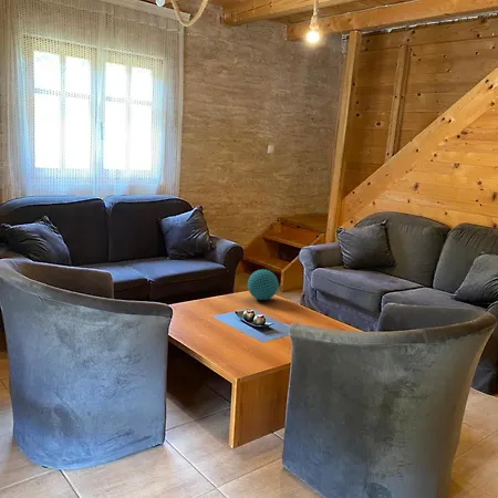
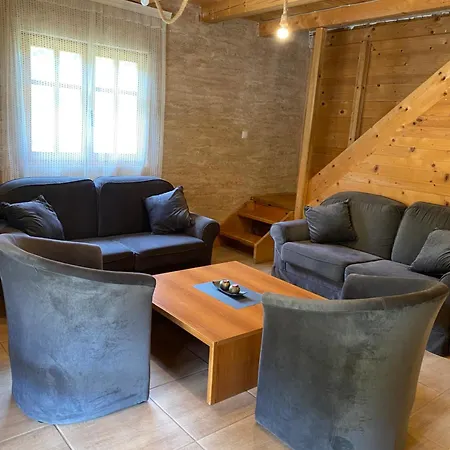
- decorative ball (262, 284)
